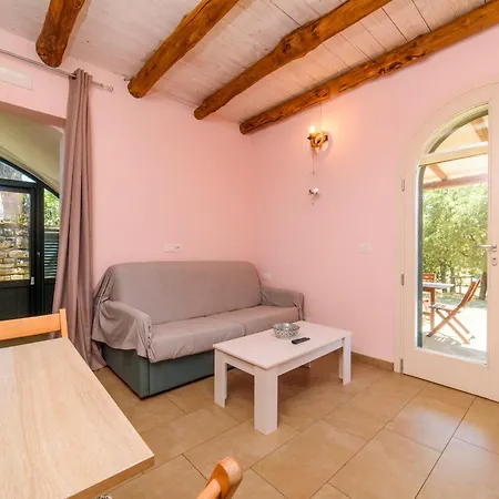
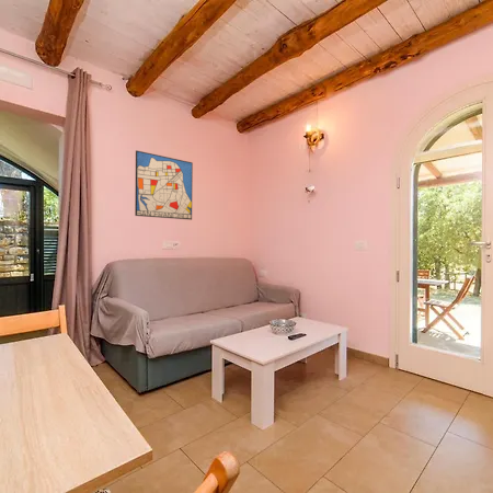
+ wall art (165, 187)
